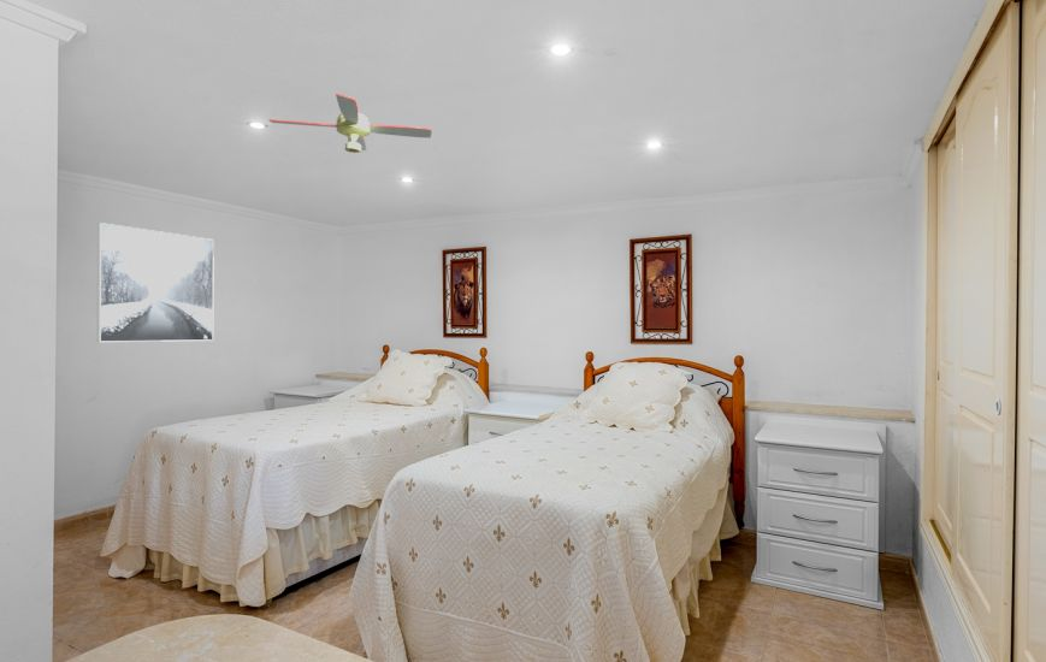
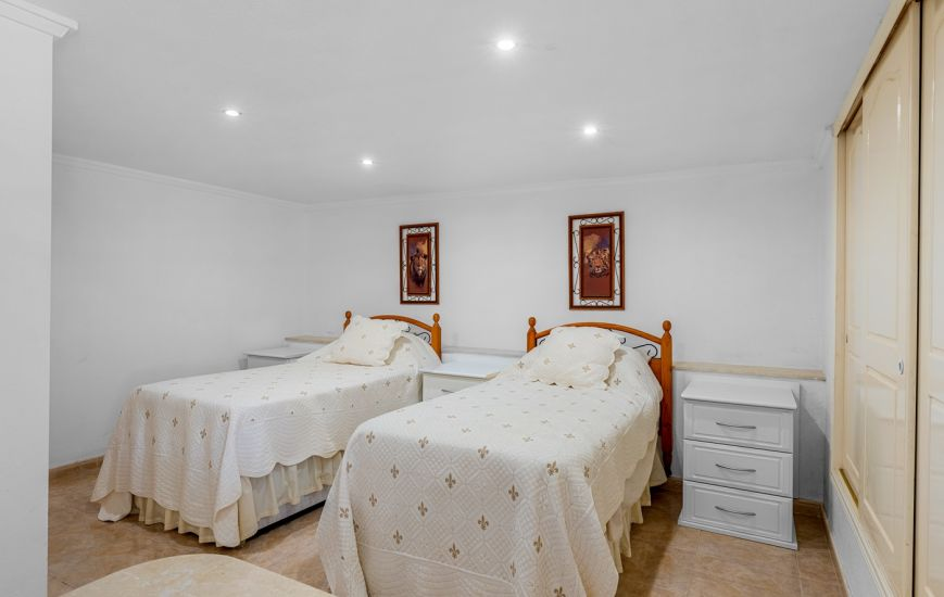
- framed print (160, 286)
- ceiling fan (353, 131)
